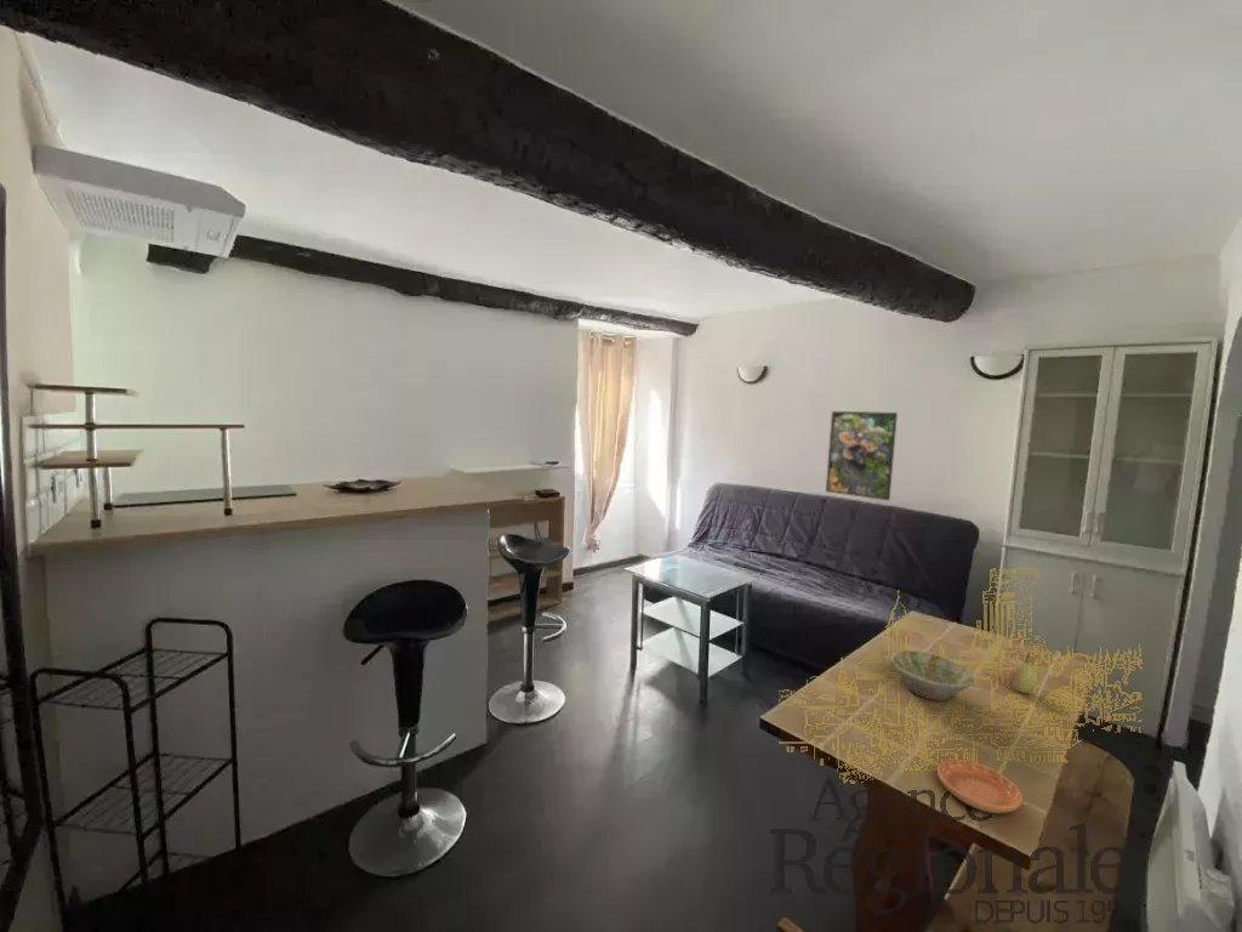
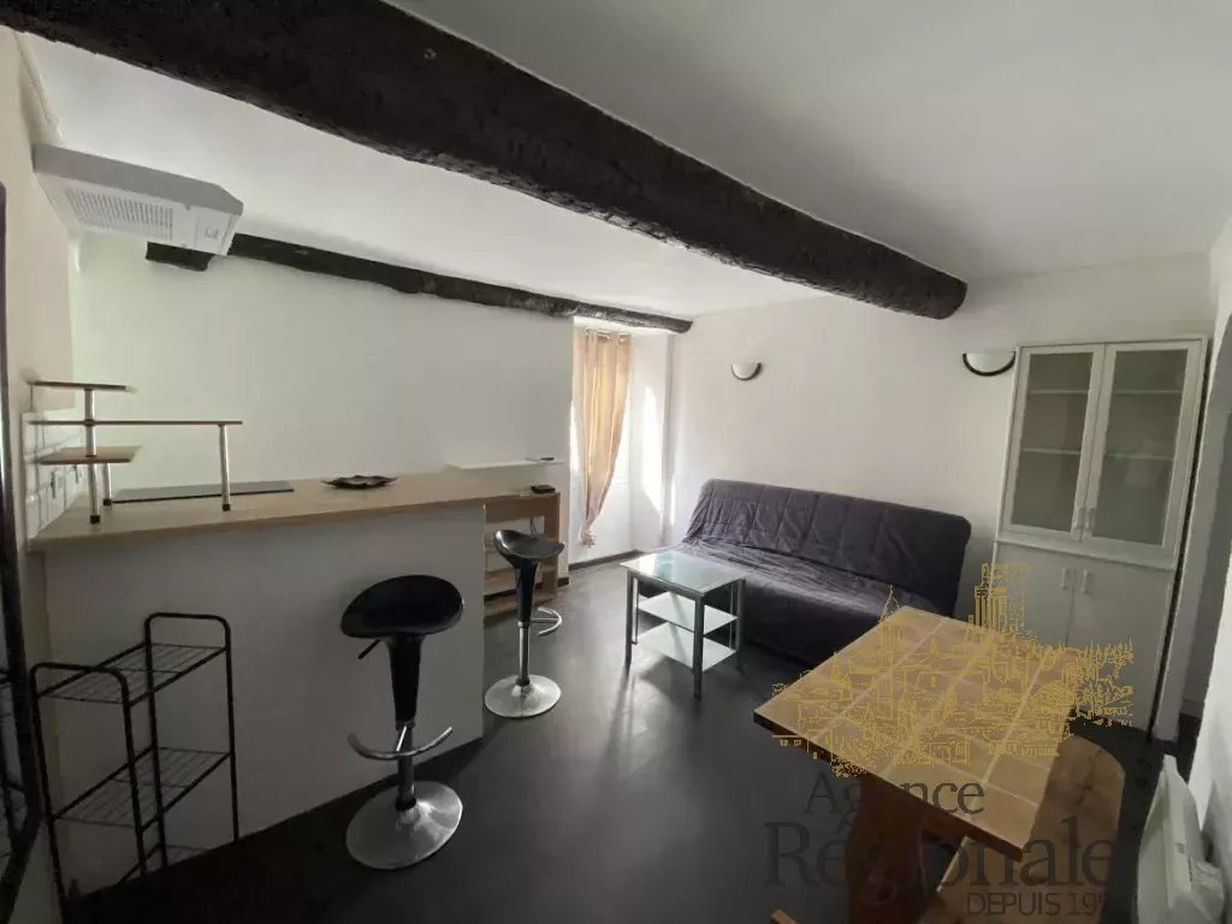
- bowl (929, 678)
- fruit (1022, 671)
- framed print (859, 454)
- saucer (978, 786)
